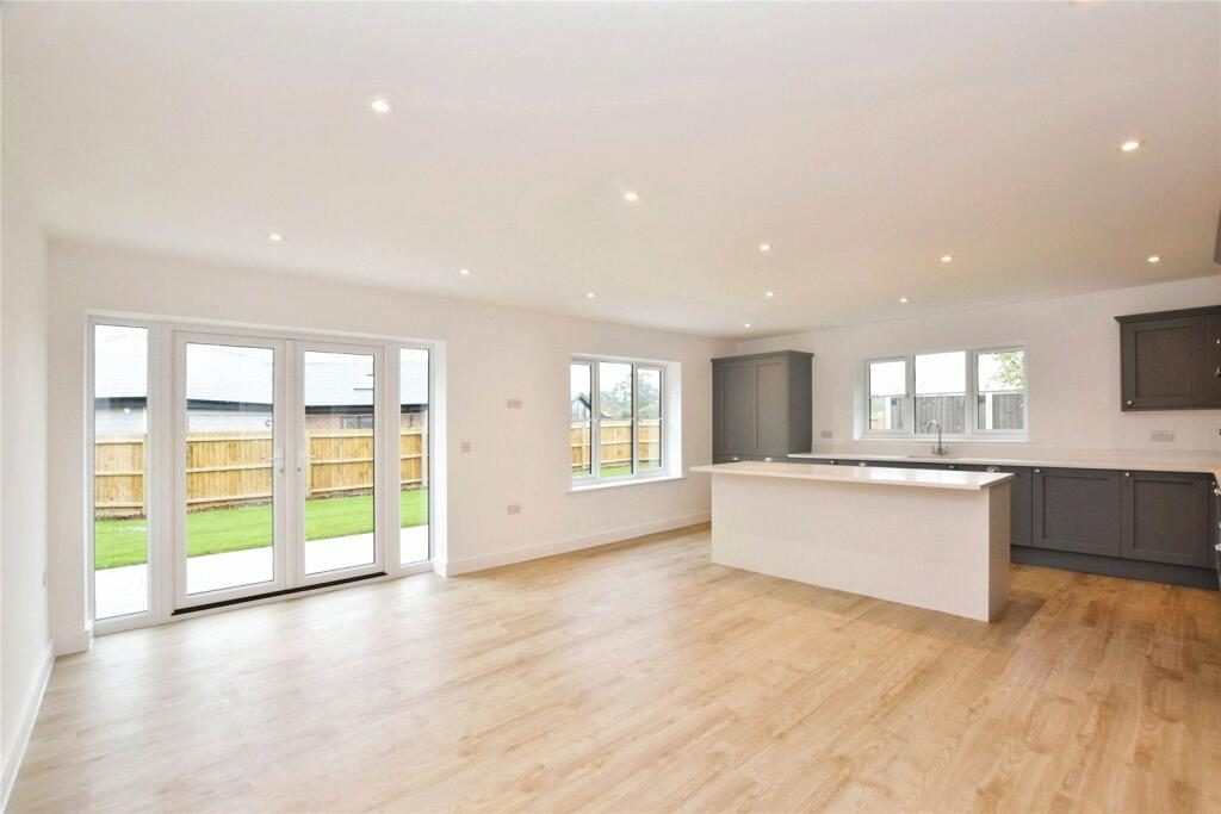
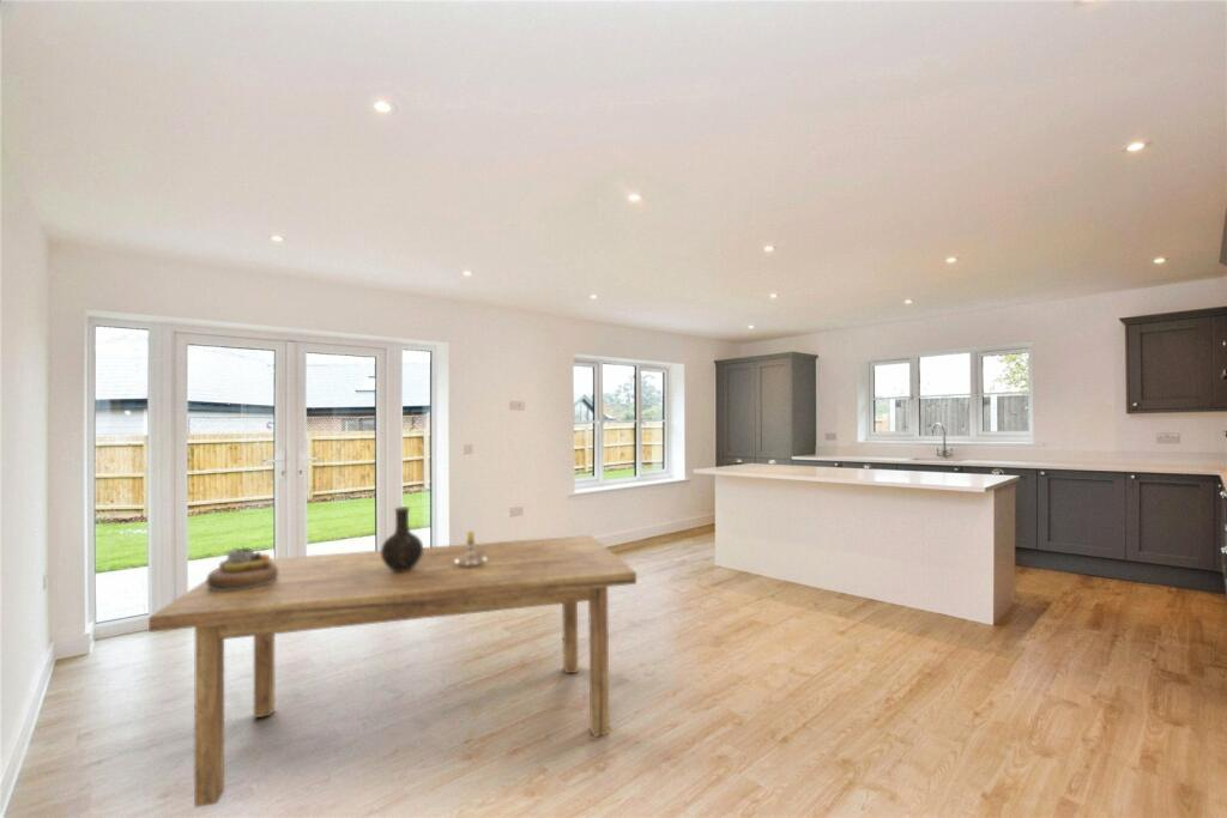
+ candlestick (473, 546)
+ dining table (421, 618)
+ decorative bowl (243, 563)
+ vase (401, 538)
